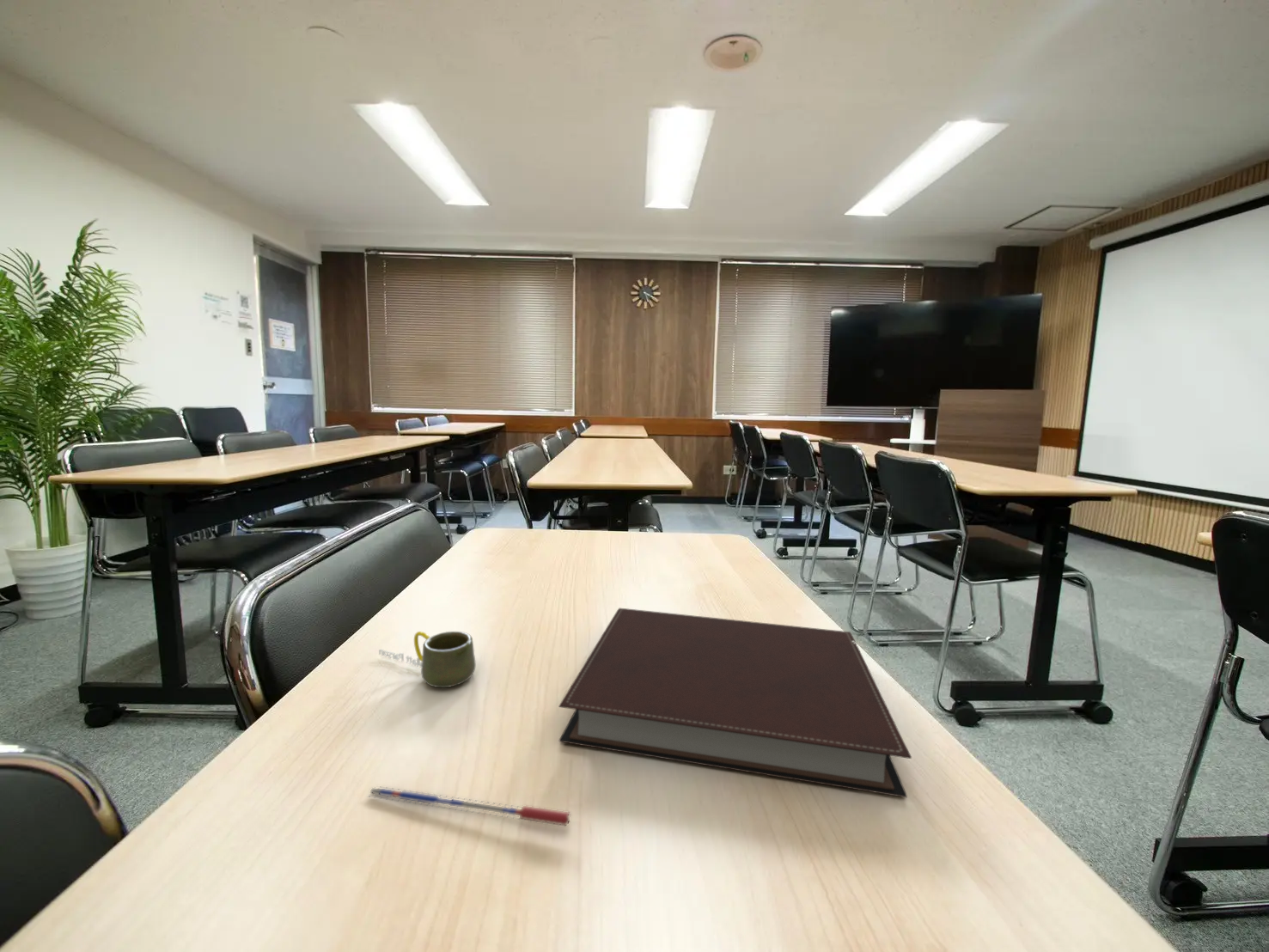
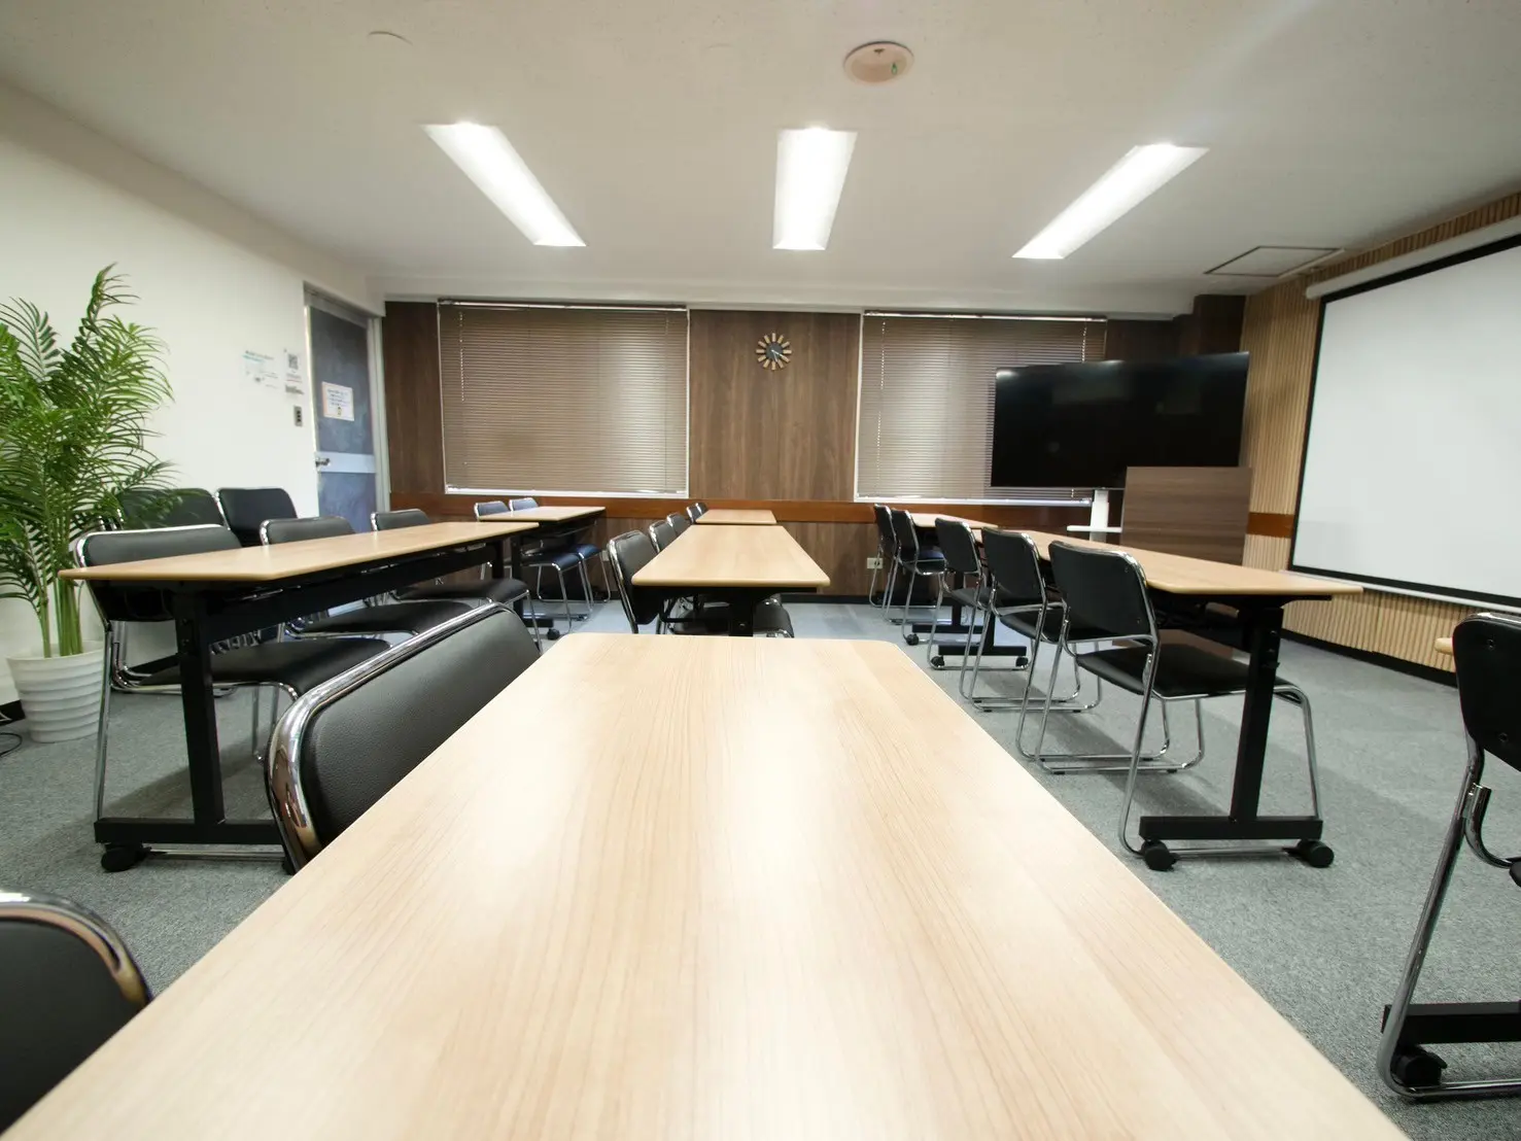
- pen (466, 802)
- notebook (726, 676)
- mug (419, 650)
